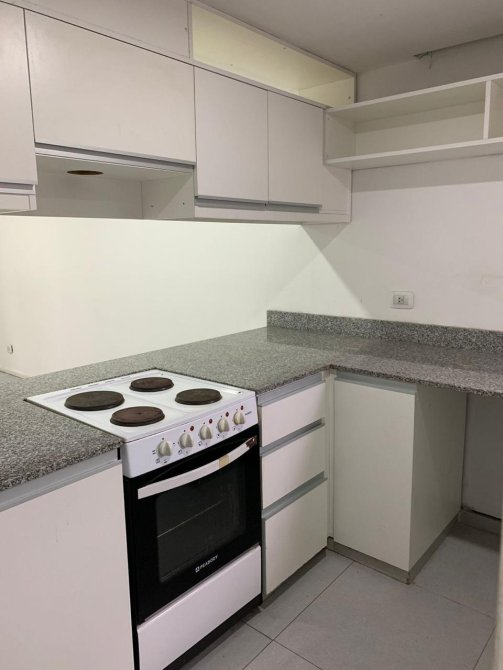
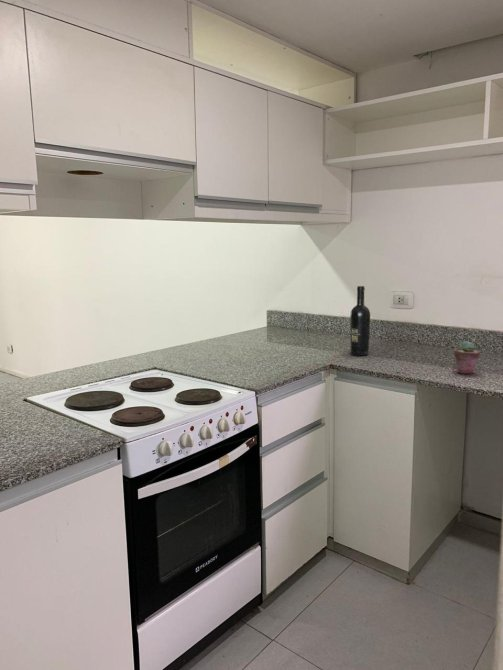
+ potted succulent (466, 356)
+ wine bottle (360, 320)
